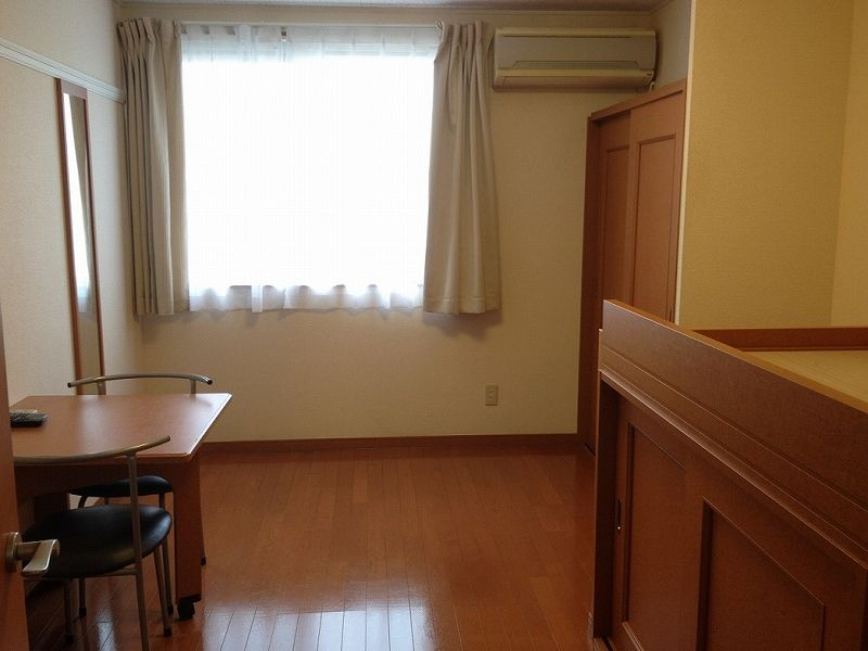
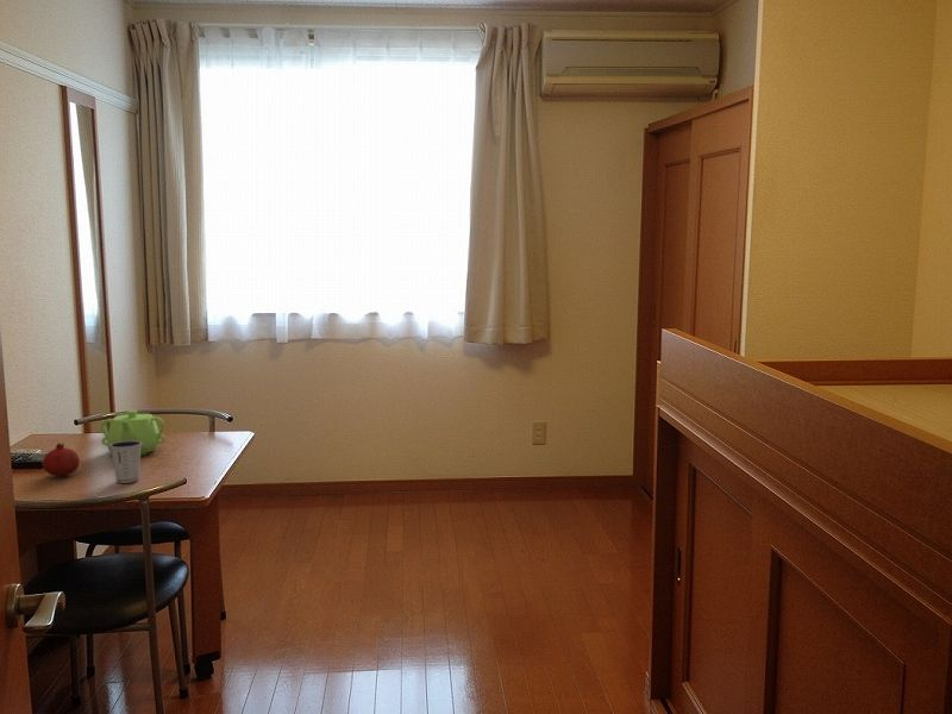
+ dixie cup (126, 462)
+ fruit (61, 458)
+ teapot (131, 433)
